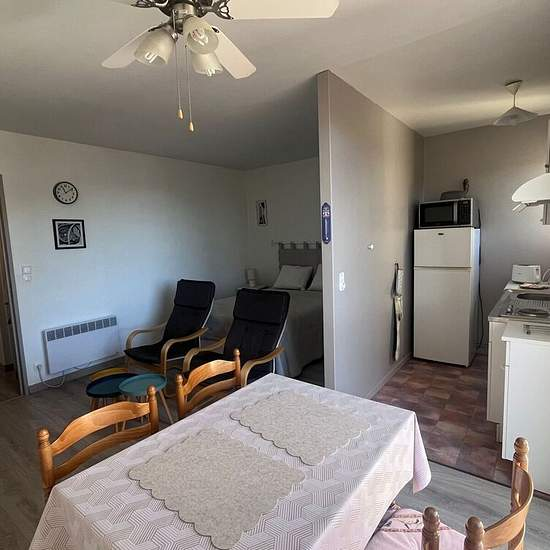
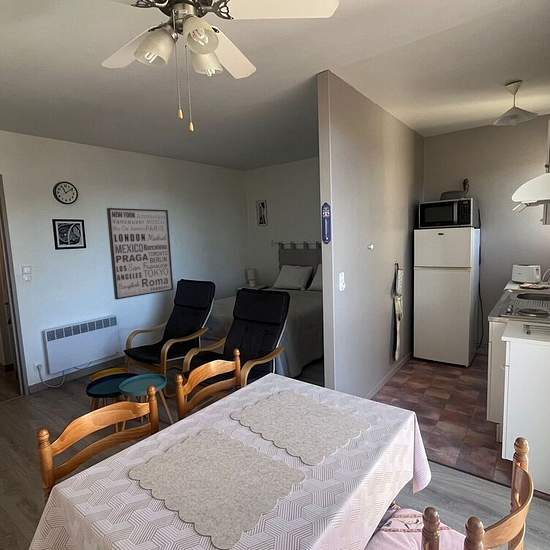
+ wall art (142, 252)
